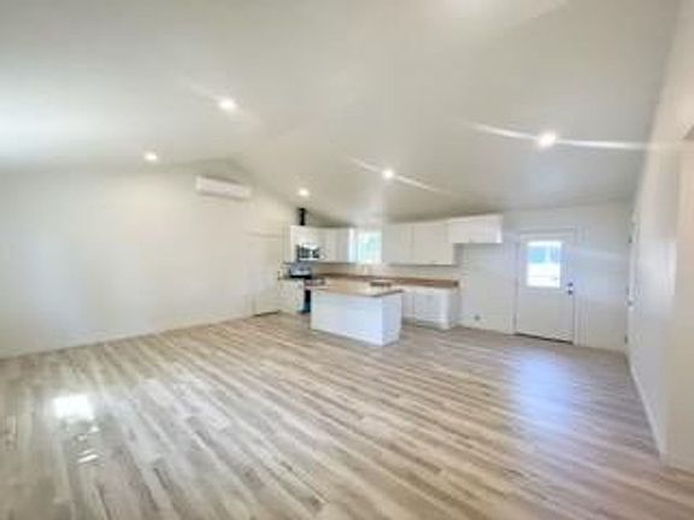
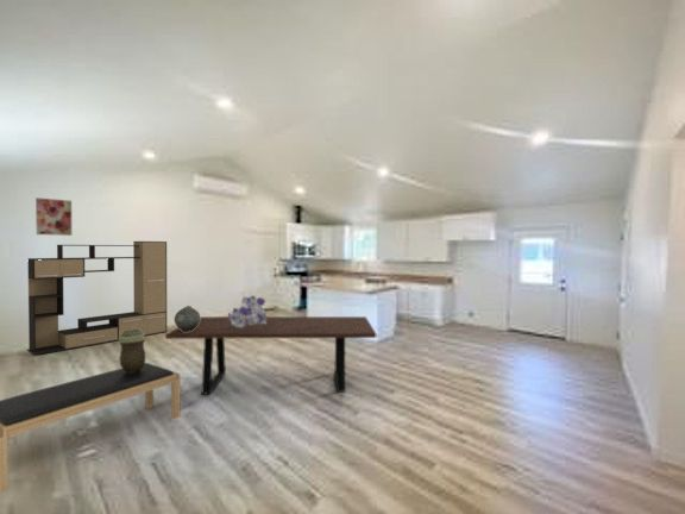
+ media console (103, 270)
+ decorative urn (132, 350)
+ ceramic pot (187, 318)
+ dining table (277, 337)
+ bench (90, 409)
+ bouquet (250, 313)
+ wall art (54, 217)
